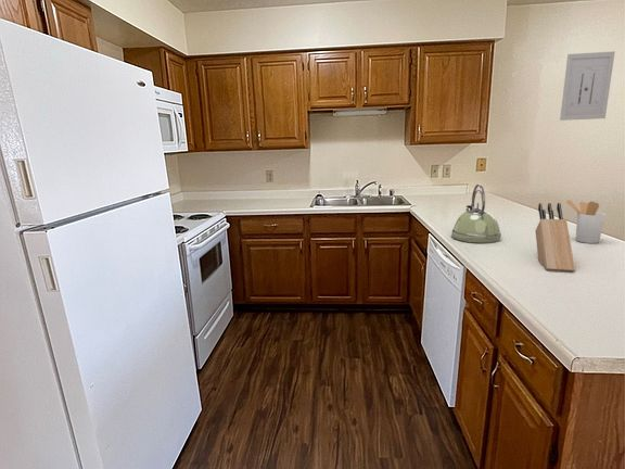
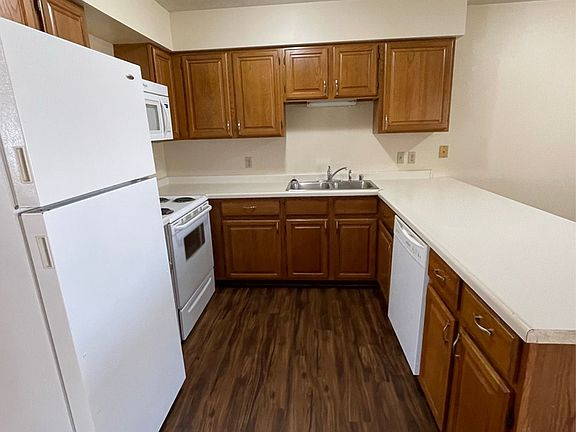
- kettle (476, 211)
- wall art (586, 86)
- knife block (553, 233)
- utensil holder (583, 219)
